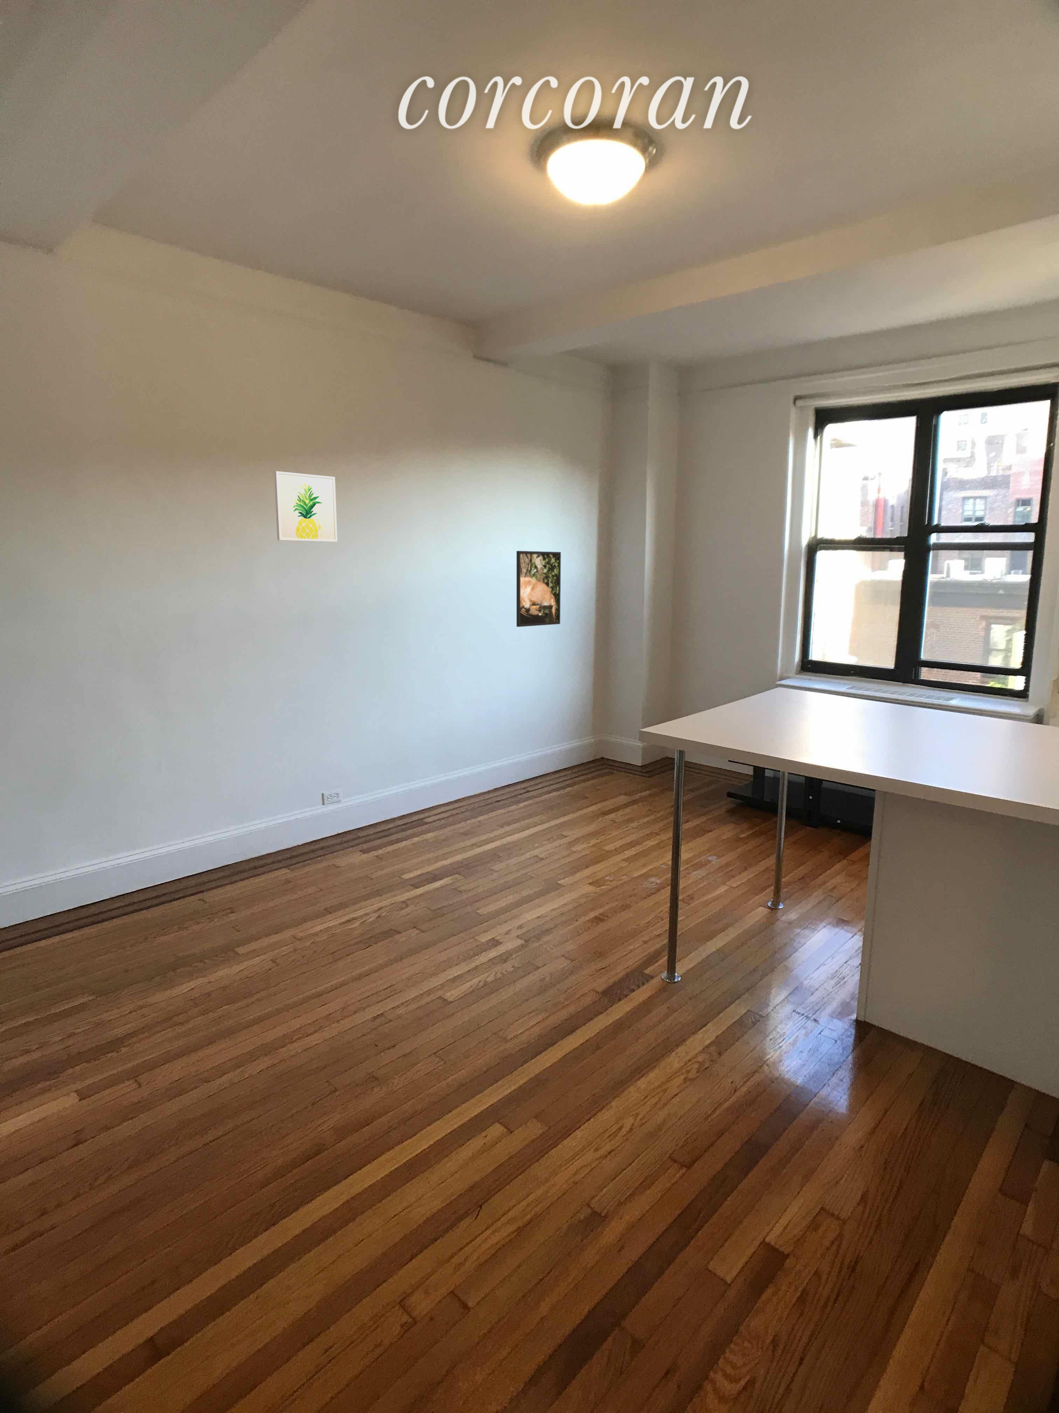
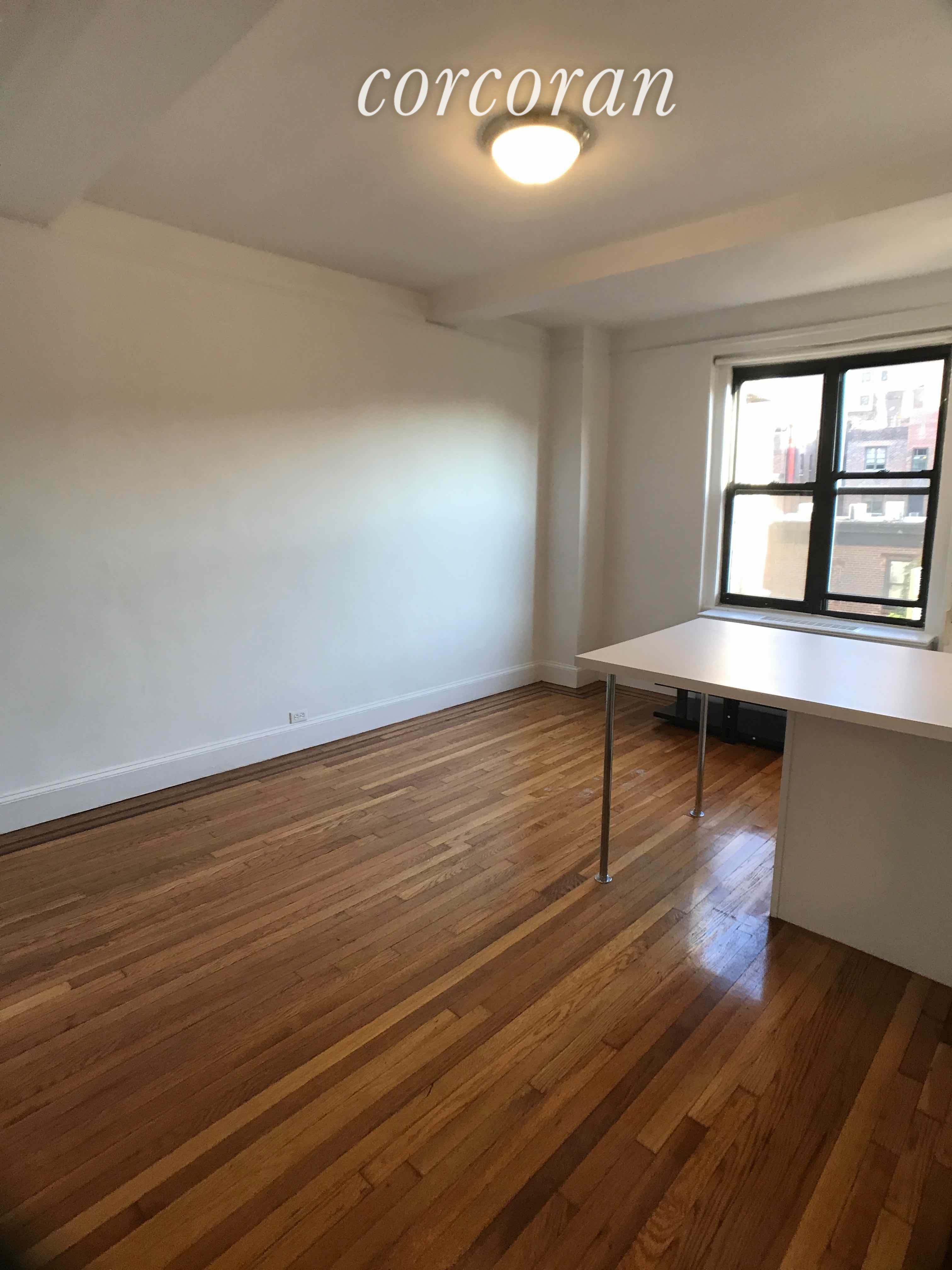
- wall art (307, 507)
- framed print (538, 589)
